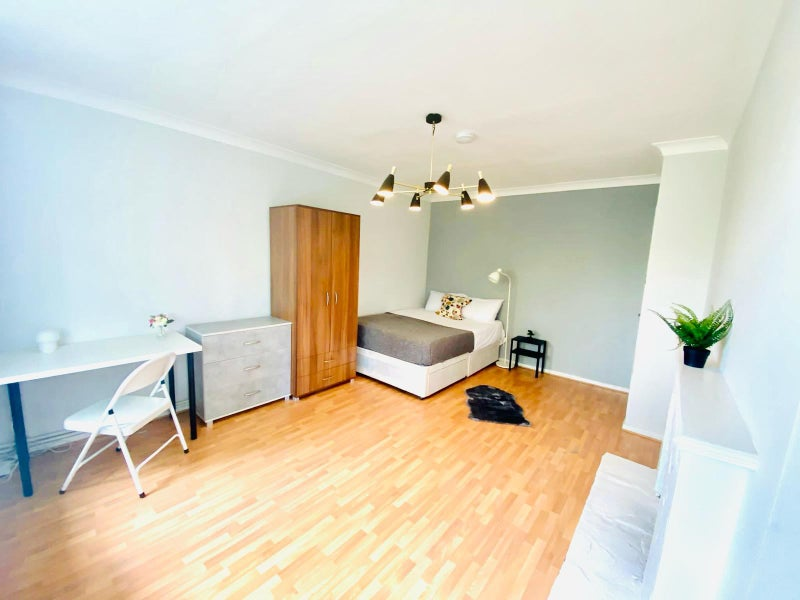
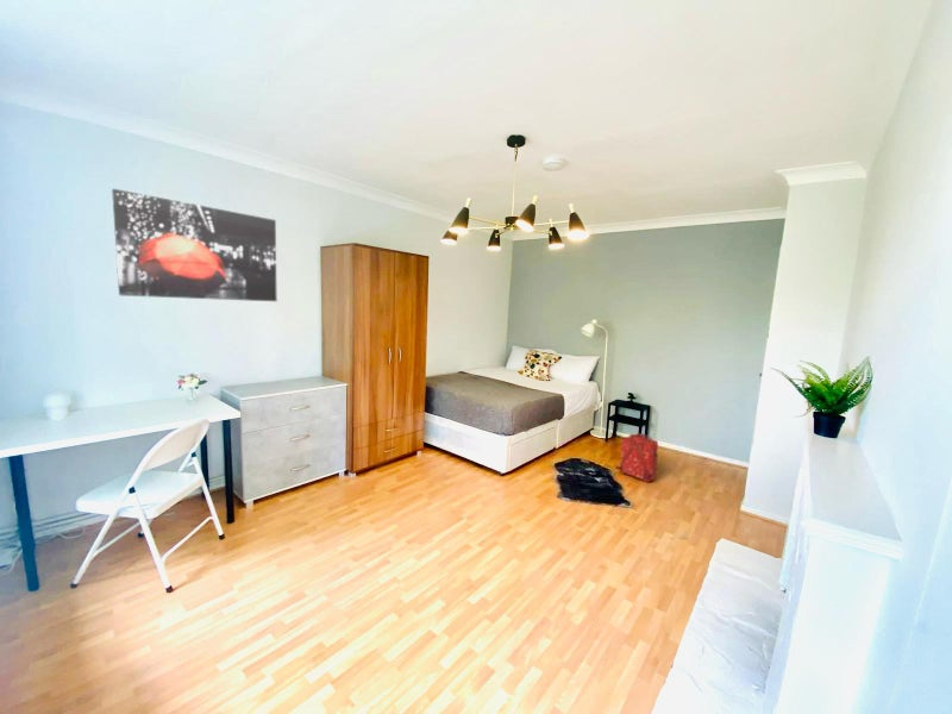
+ backpack (638, 456)
+ wall art (206, 253)
